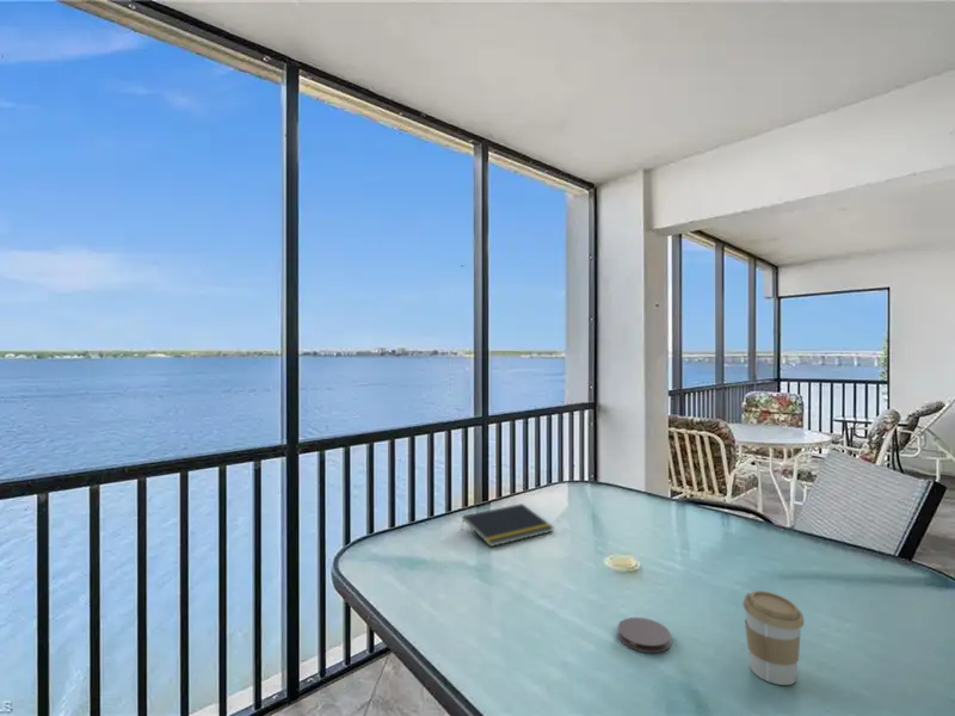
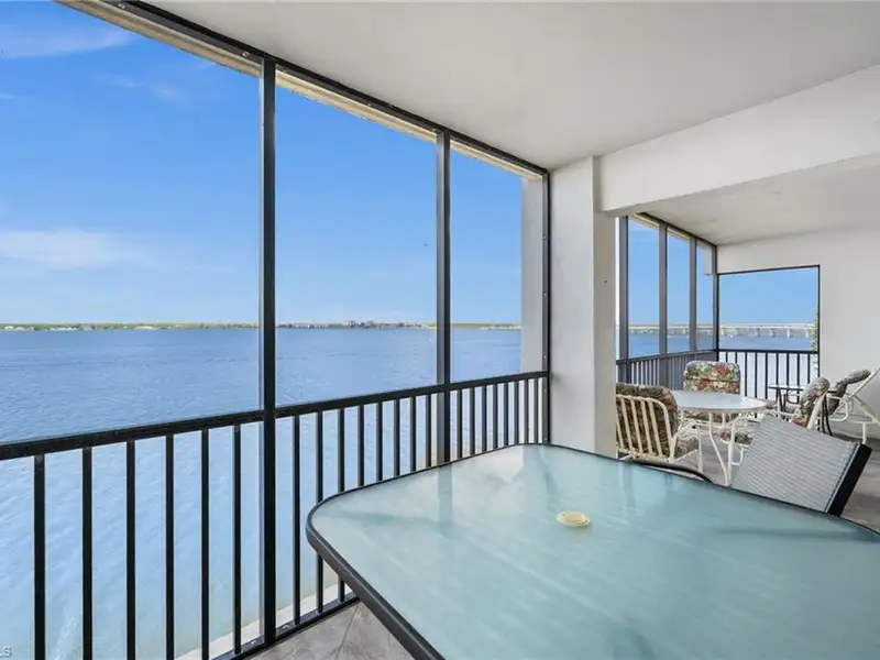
- notepad (507, 523)
- coaster (643, 634)
- coffee cup (772, 635)
